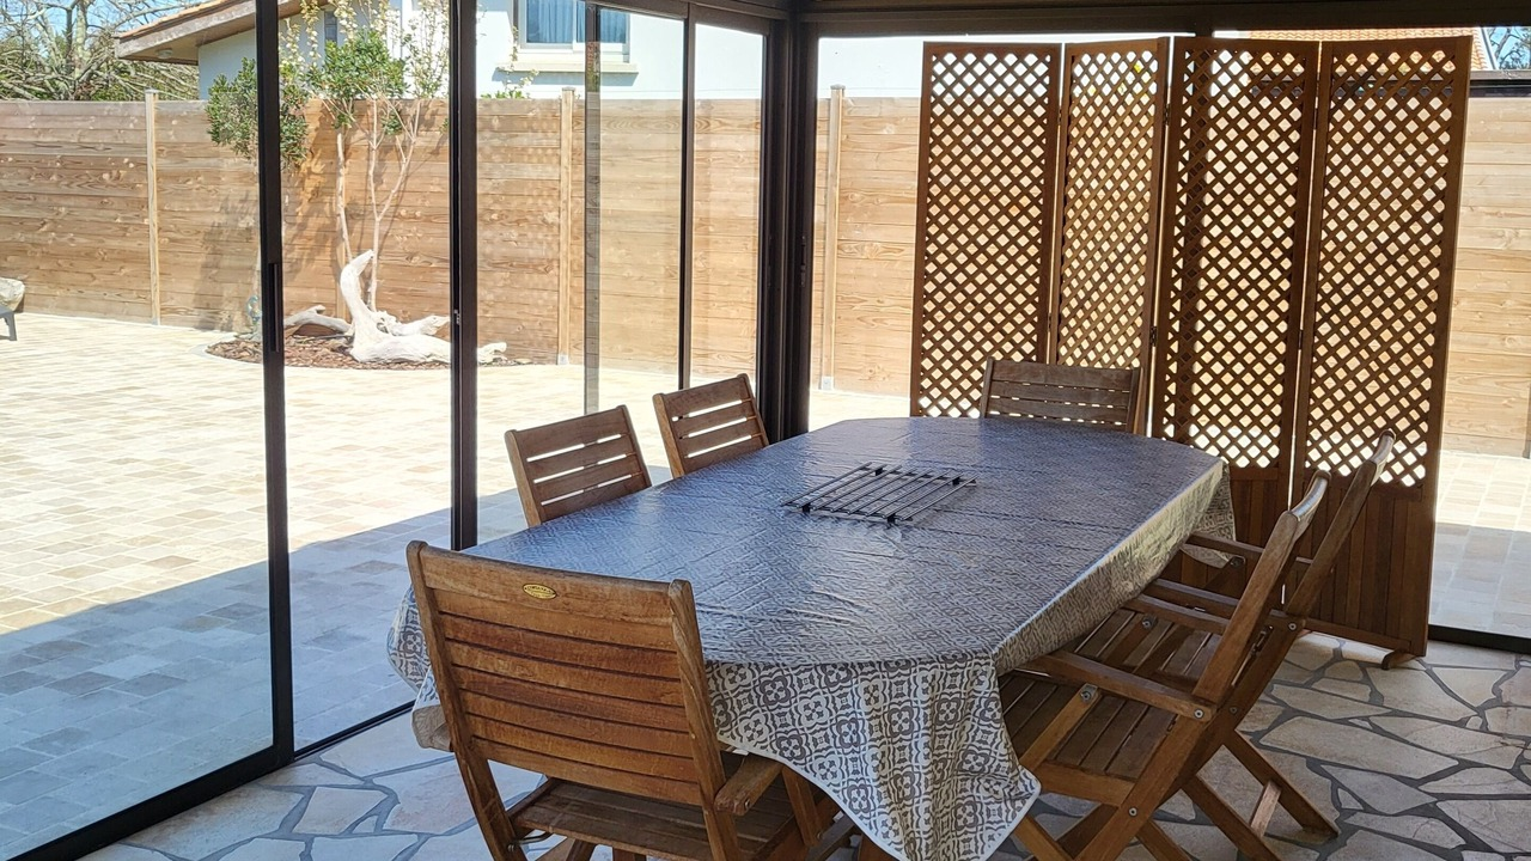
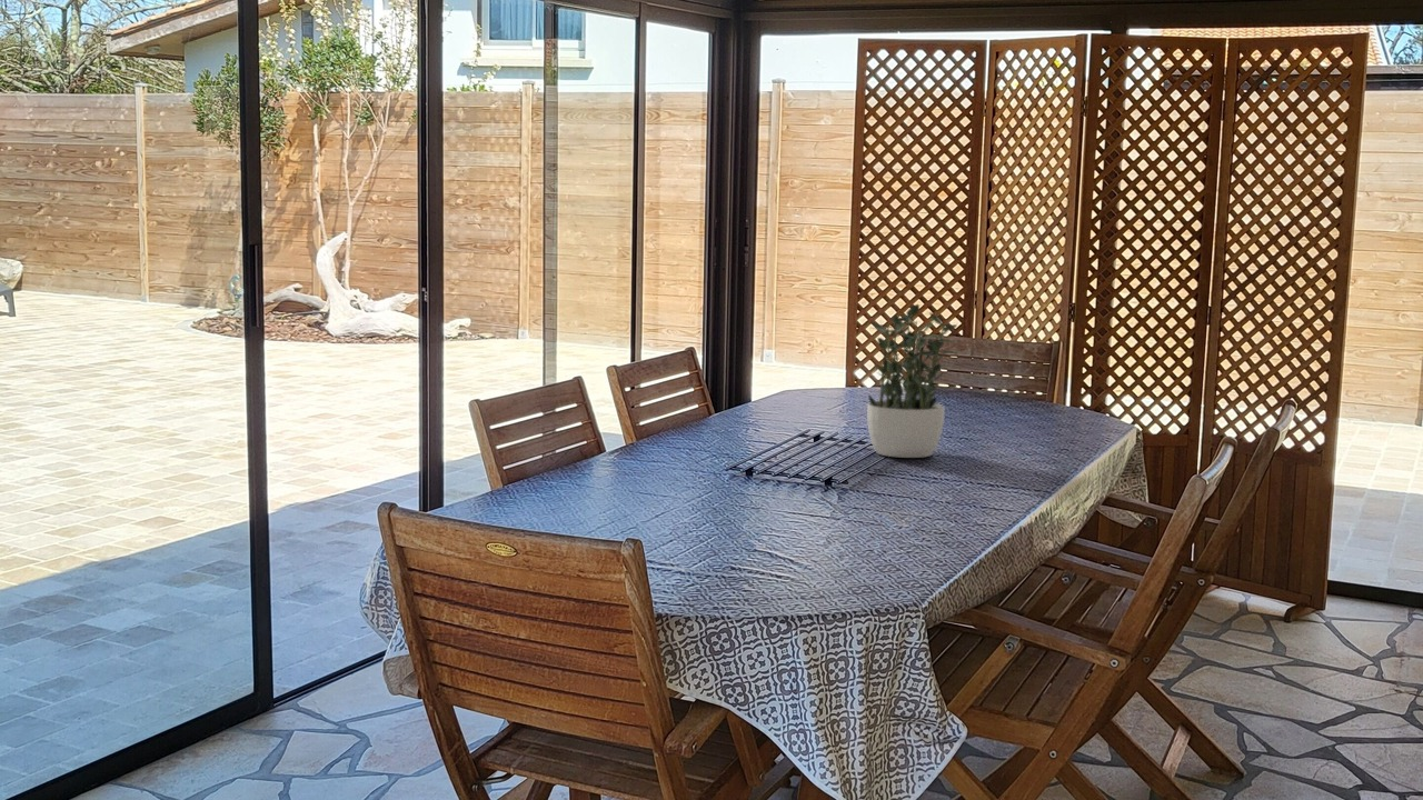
+ potted plant (912, 379)
